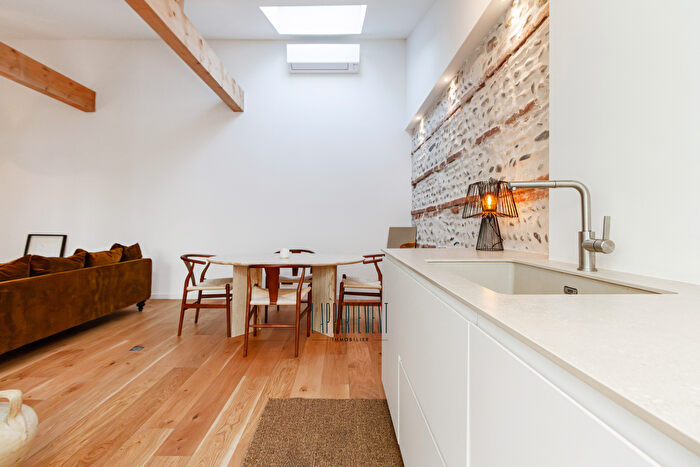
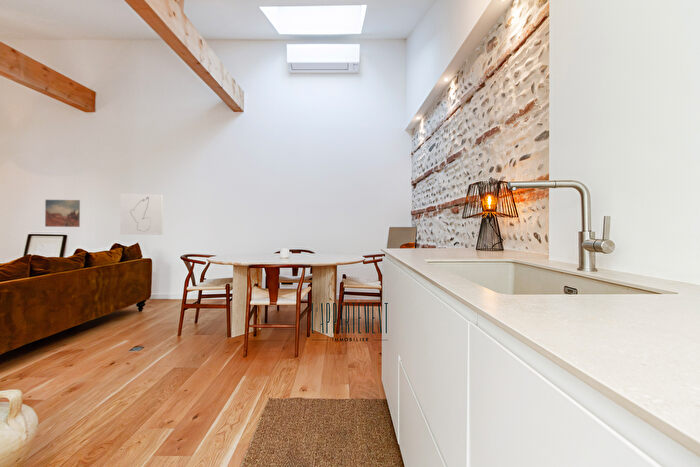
+ wall art (141, 214)
+ wall art (62, 213)
